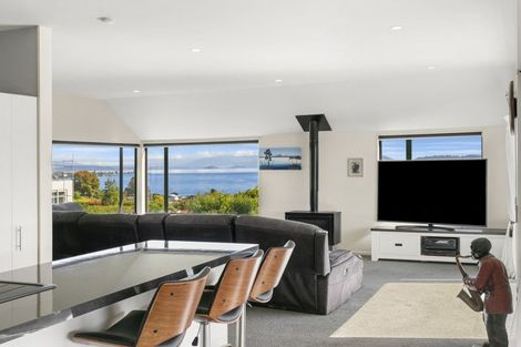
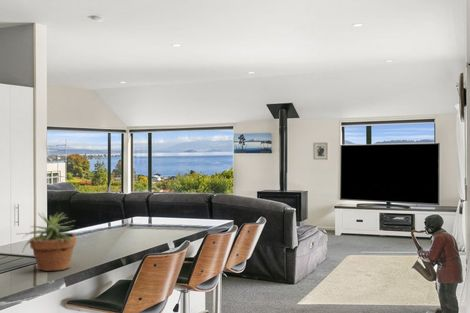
+ potted plant (52, 239)
